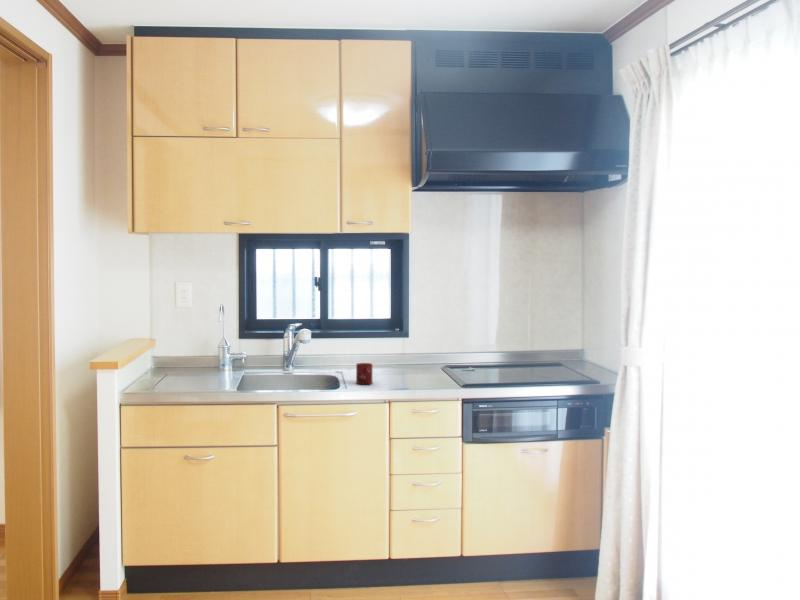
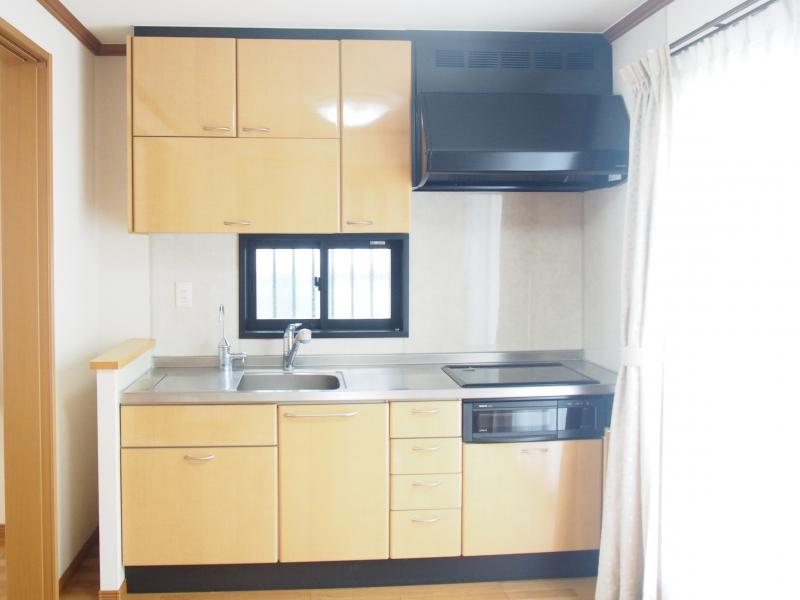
- cup (365, 374)
